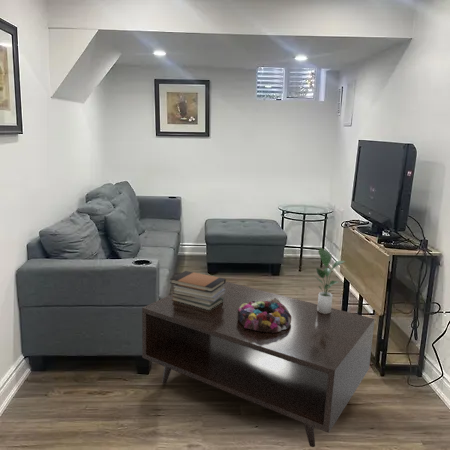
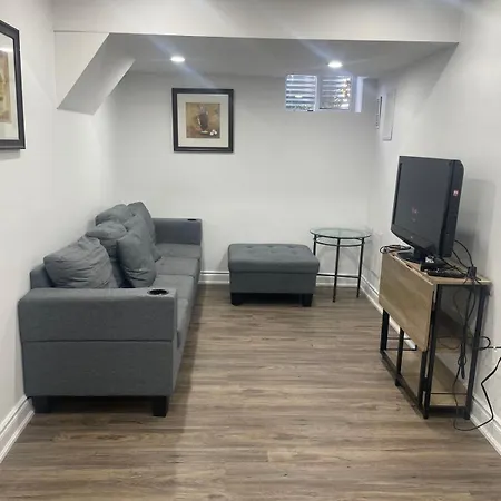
- potted plant (326, 282)
- book stack (198, 289)
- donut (264, 311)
- coffee table (255, 352)
